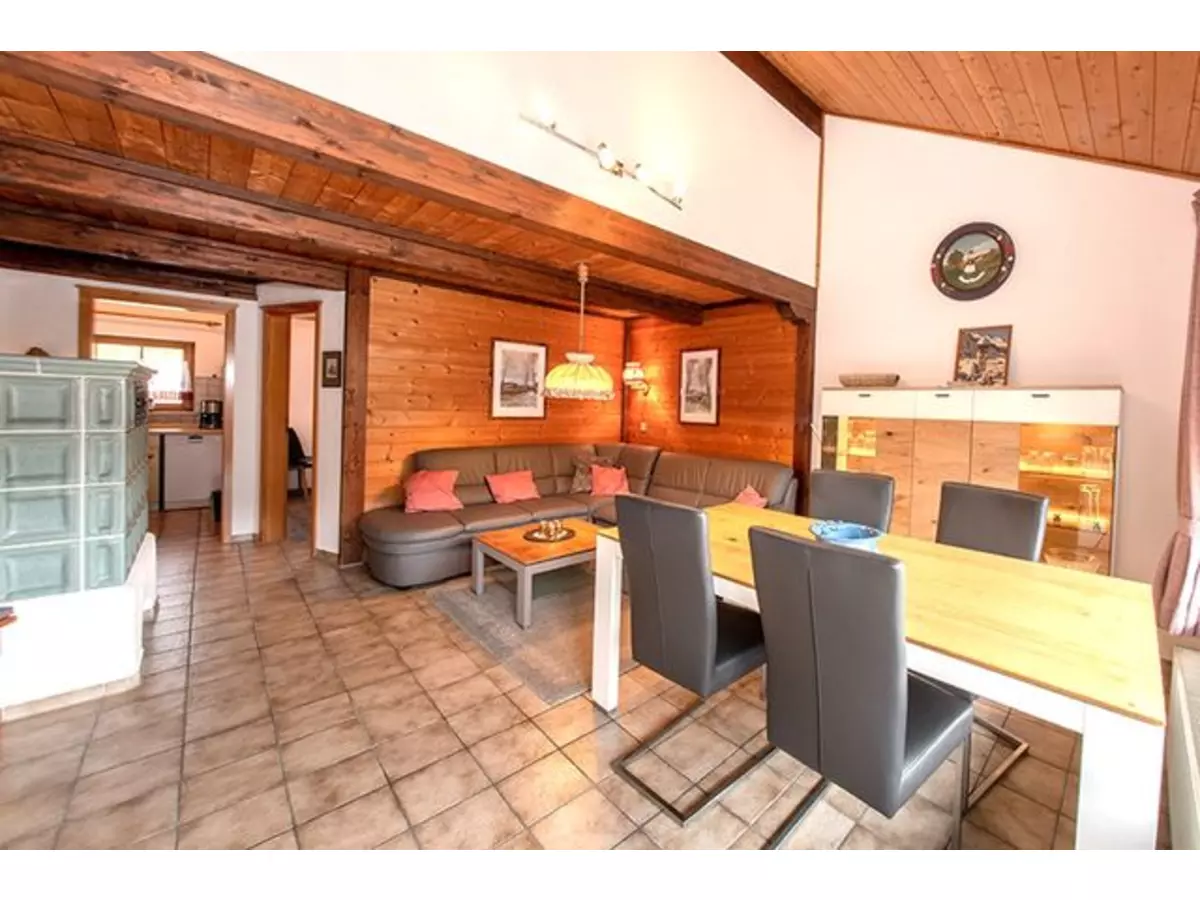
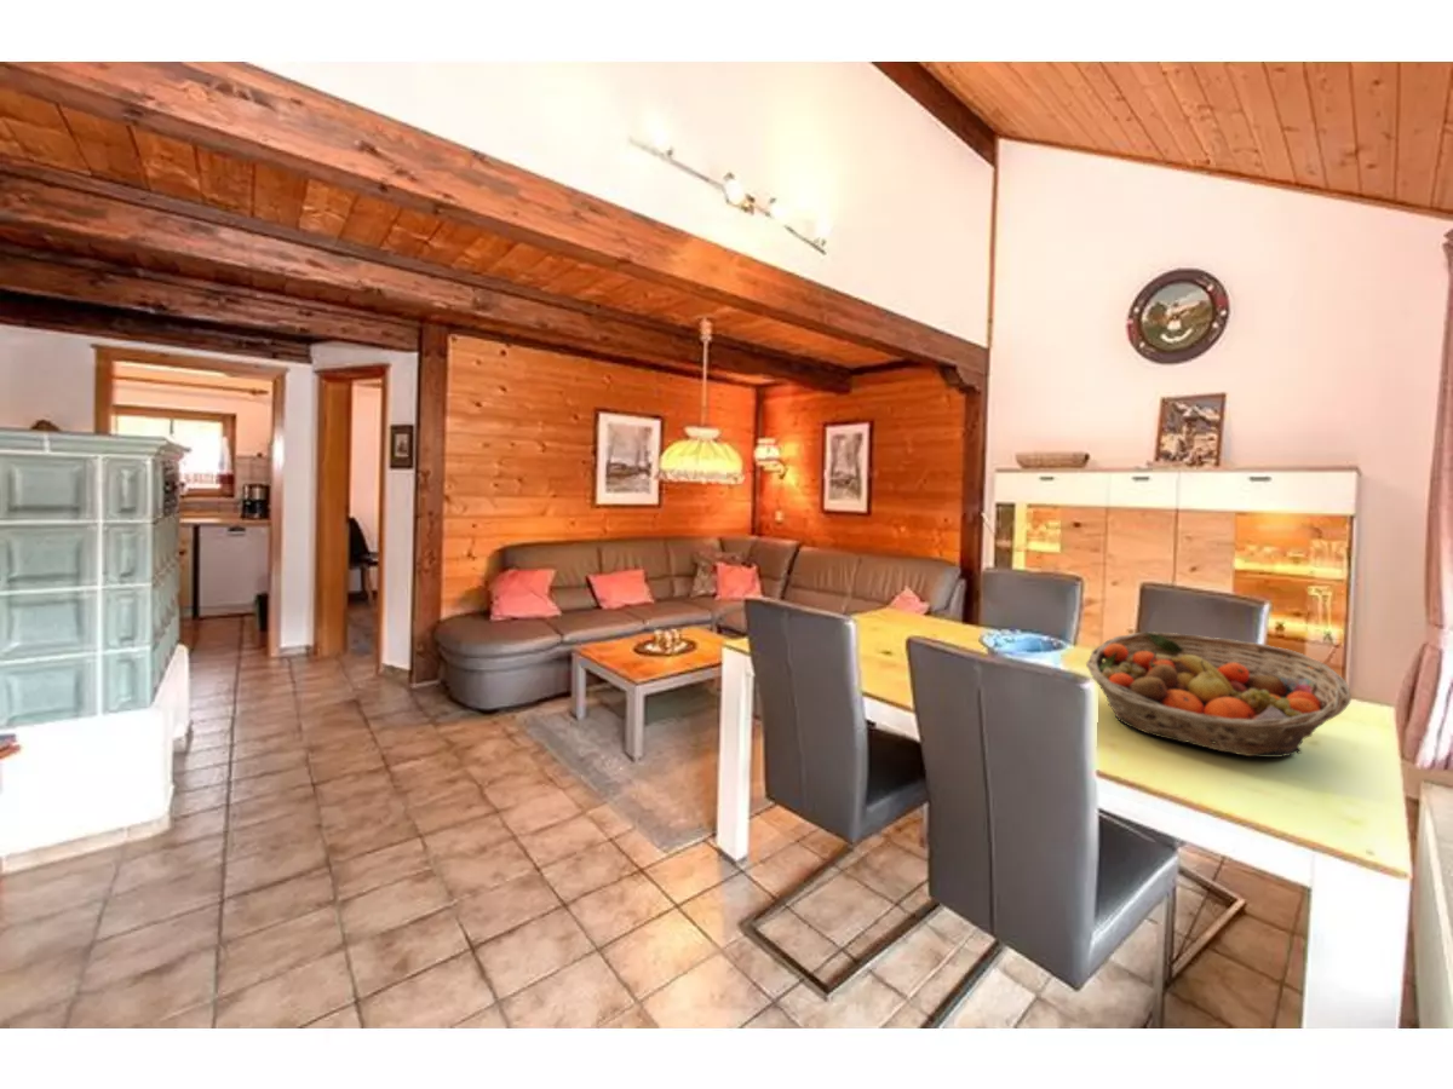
+ fruit basket (1202, 687)
